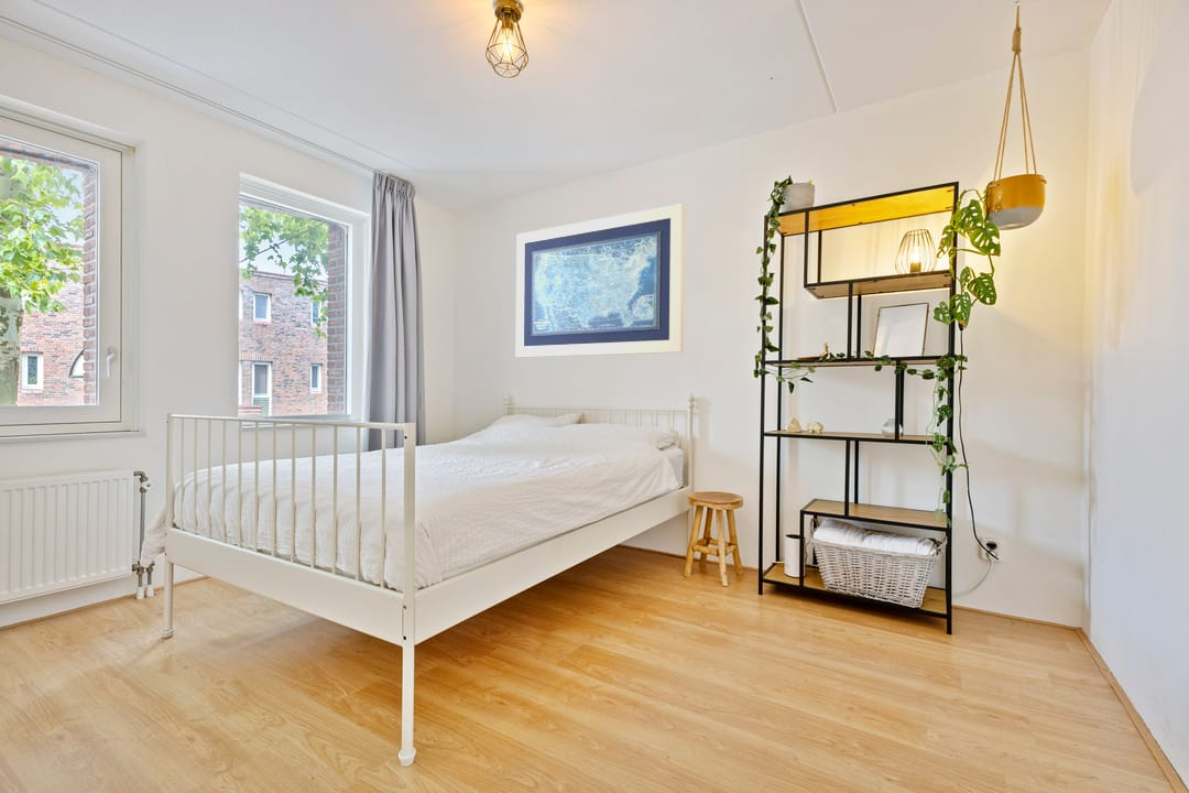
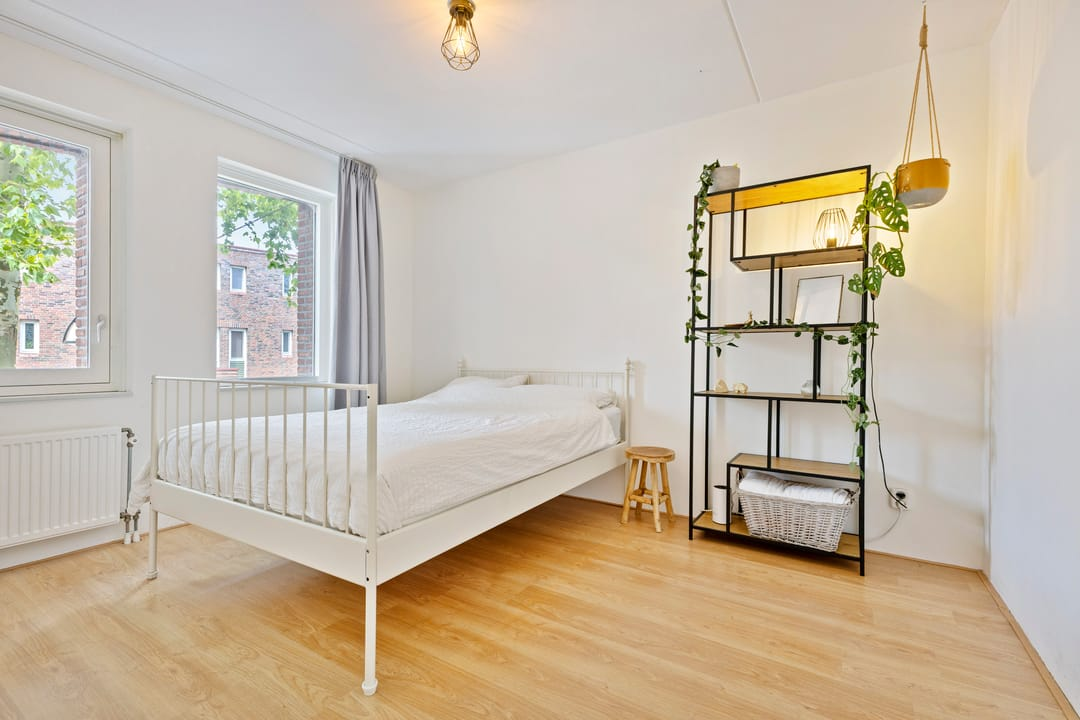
- wall art (592, 287)
